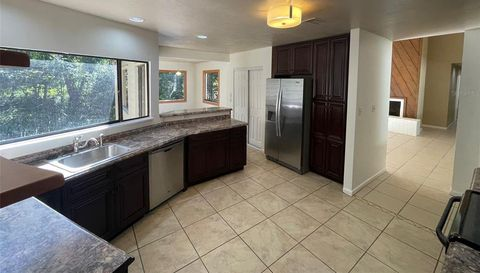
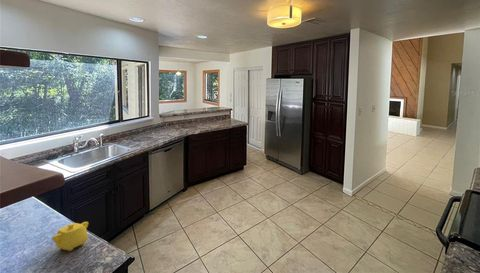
+ teapot (71, 235)
